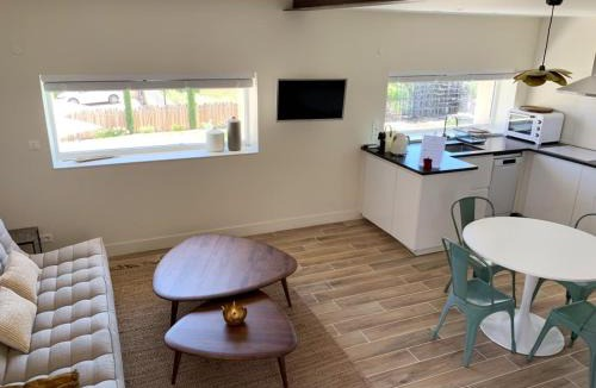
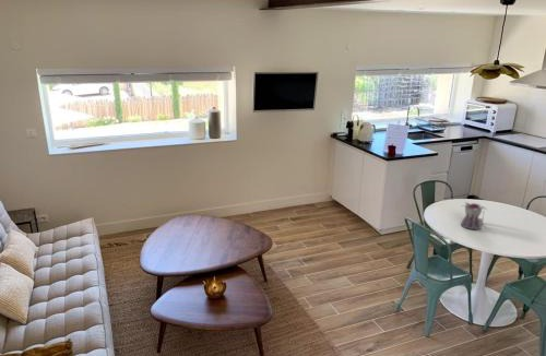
+ teapot (474, 214)
